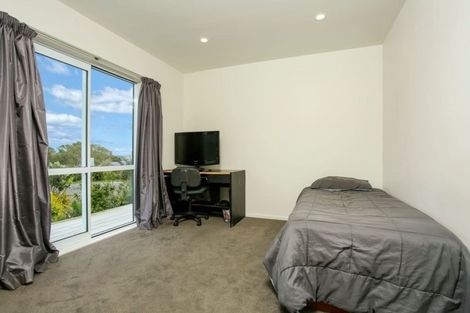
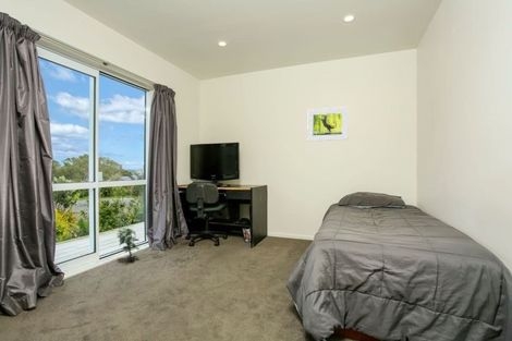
+ potted plant (127, 242)
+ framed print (327, 124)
